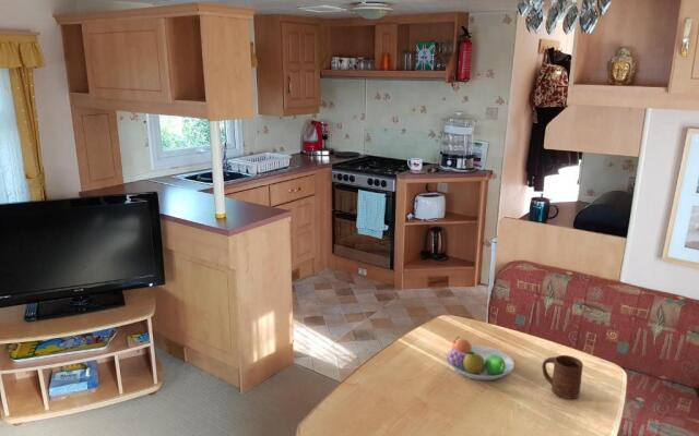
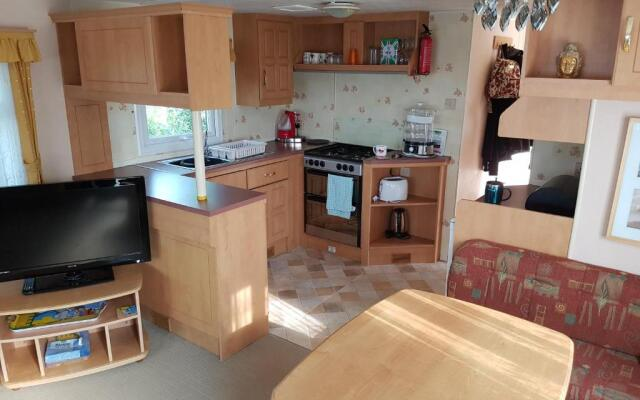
- cup (562, 376)
- fruit bowl (481, 355)
